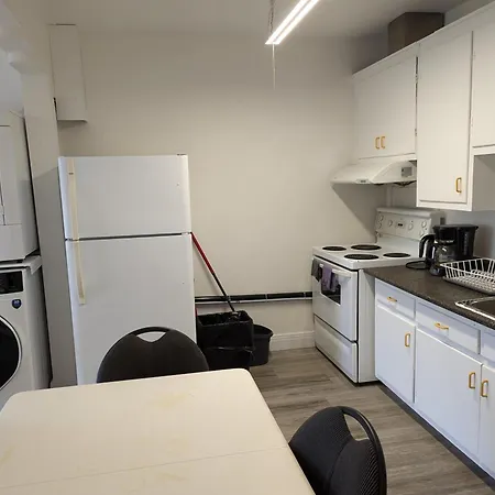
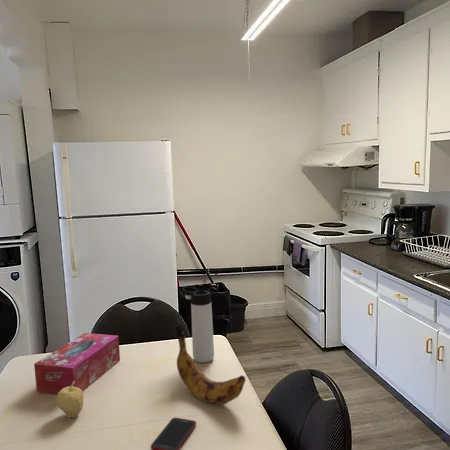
+ cell phone (174, 434)
+ fruit (70, 399)
+ thermos bottle (197, 323)
+ tissue box (80, 361)
+ banana (199, 370)
